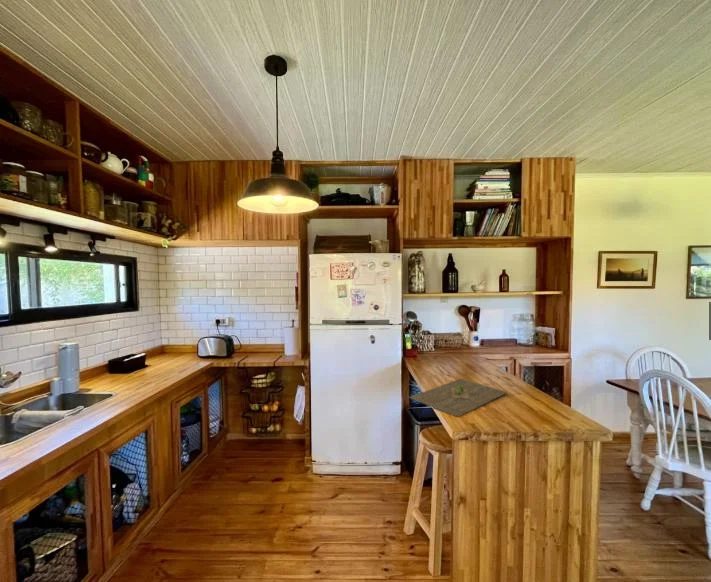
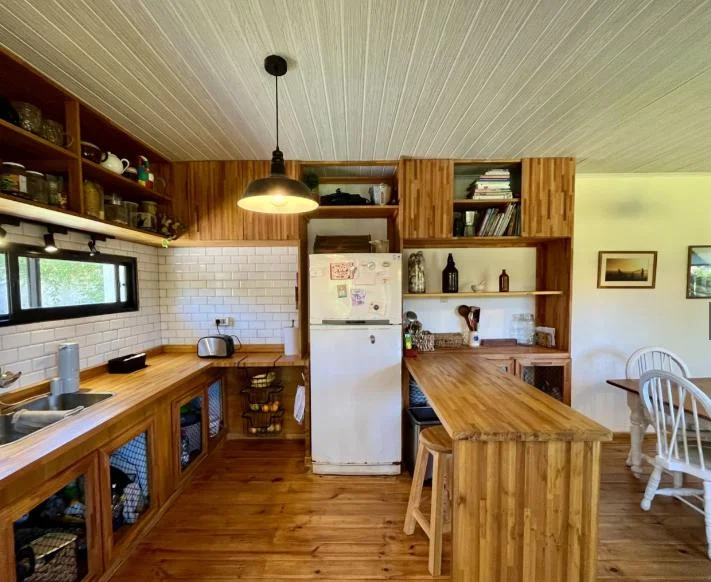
- cutting board (459, 390)
